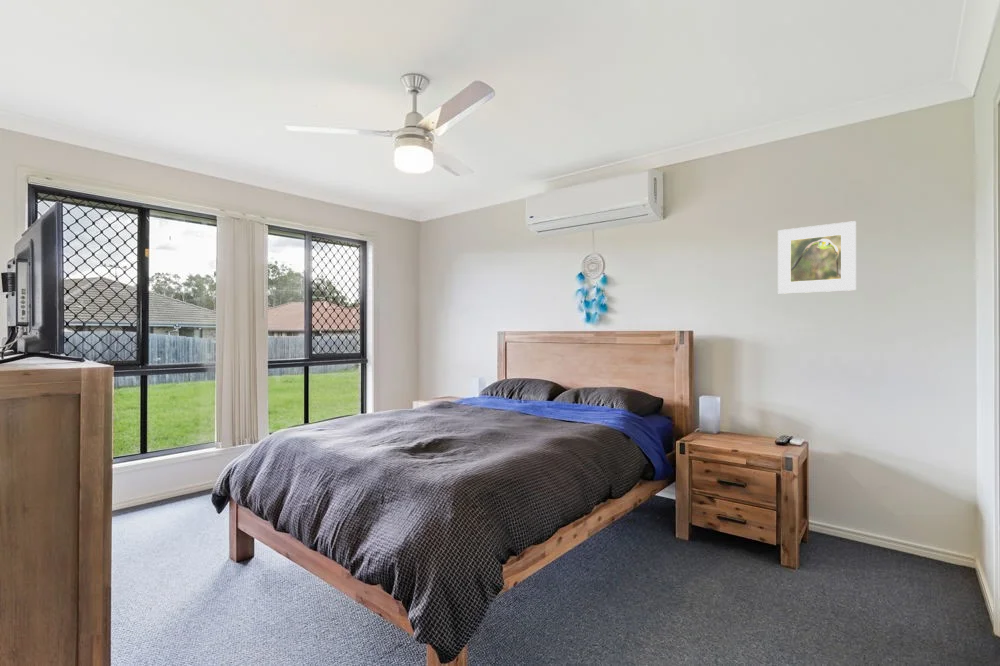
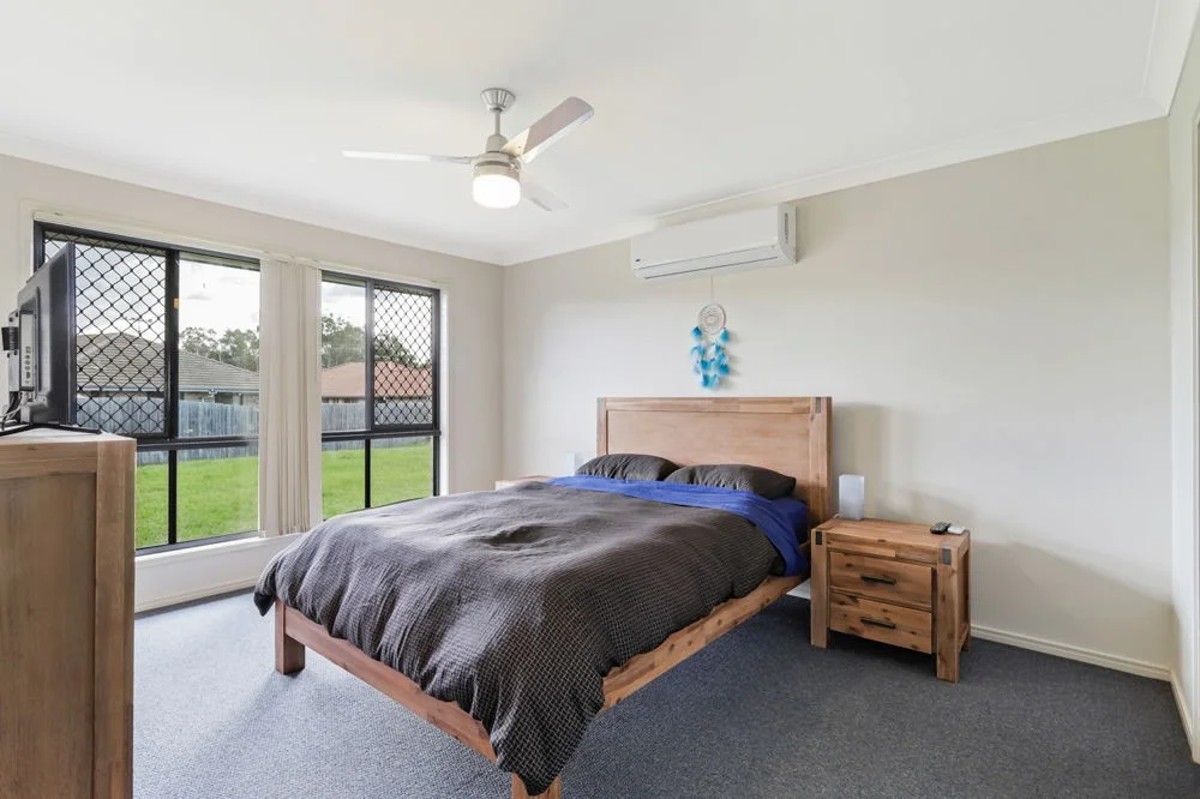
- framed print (815, 259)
